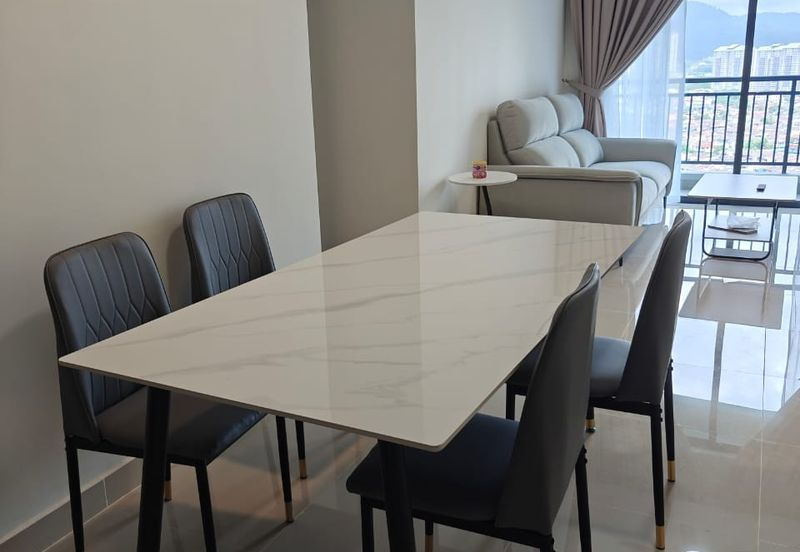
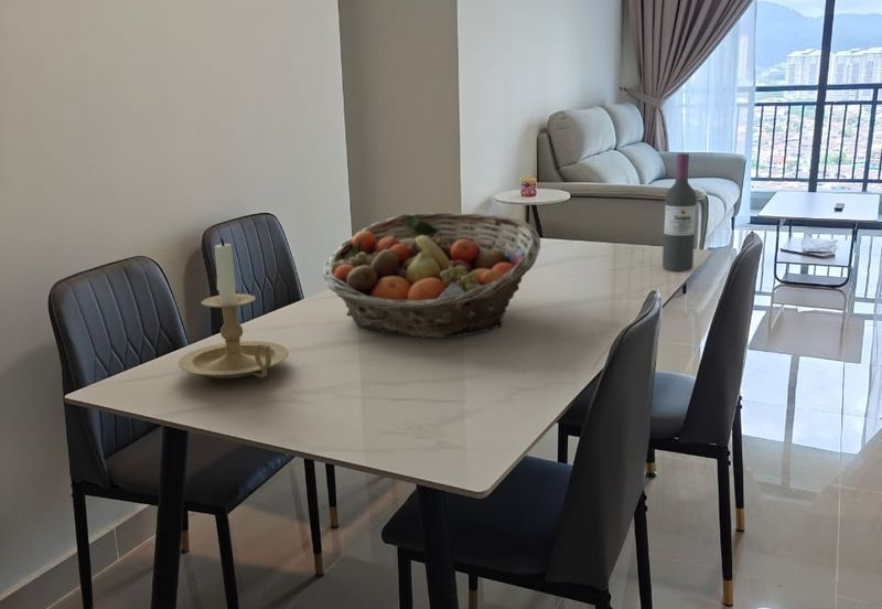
+ fruit basket (430, 270)
+ wine bottle (679, 212)
+ candle holder (228, 306)
